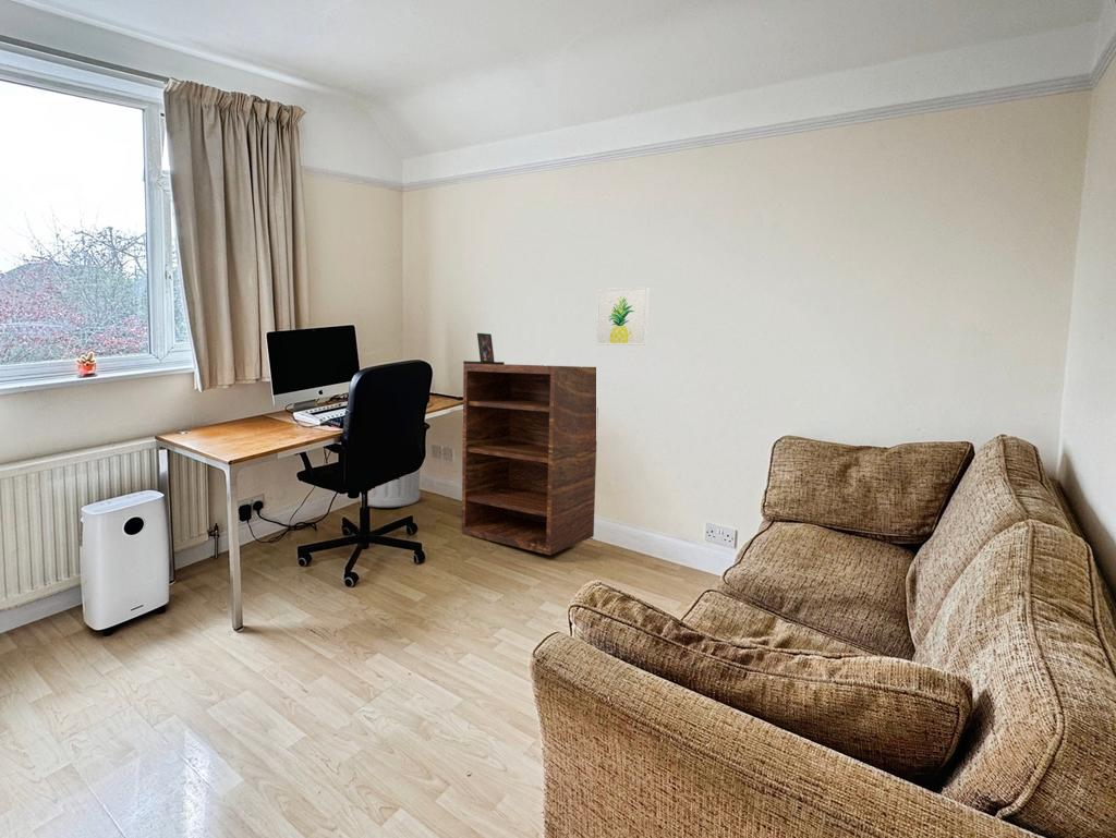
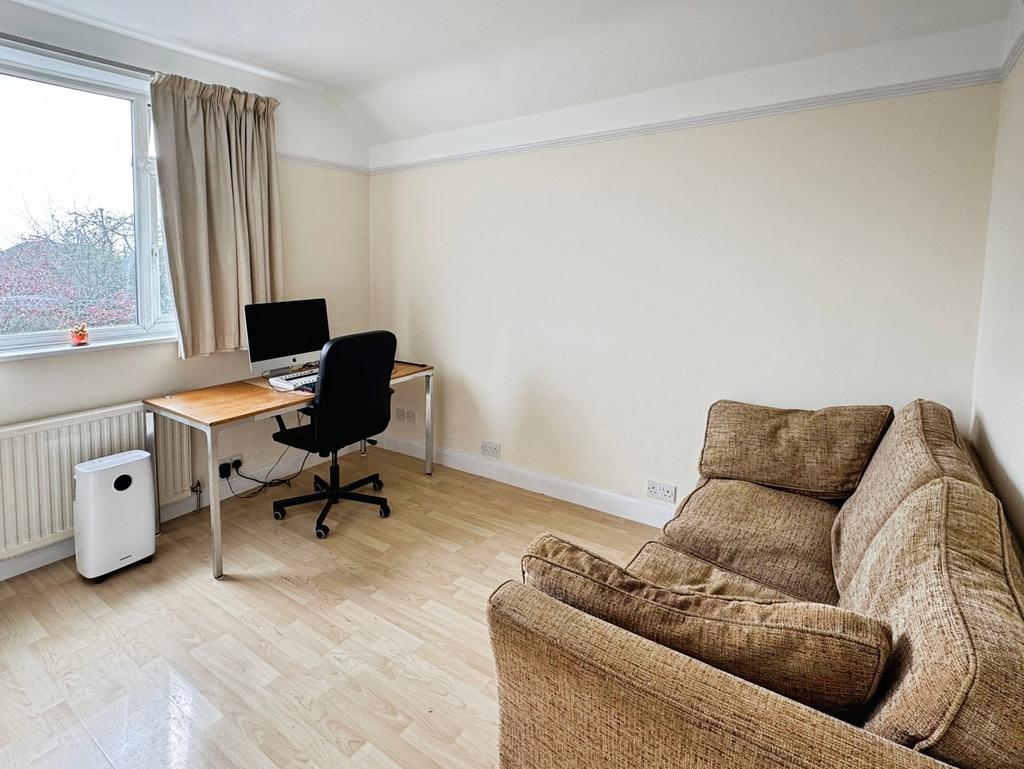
- photo frame (484, 348)
- trash can (401, 477)
- shelving unit (529, 451)
- wall art (621, 316)
